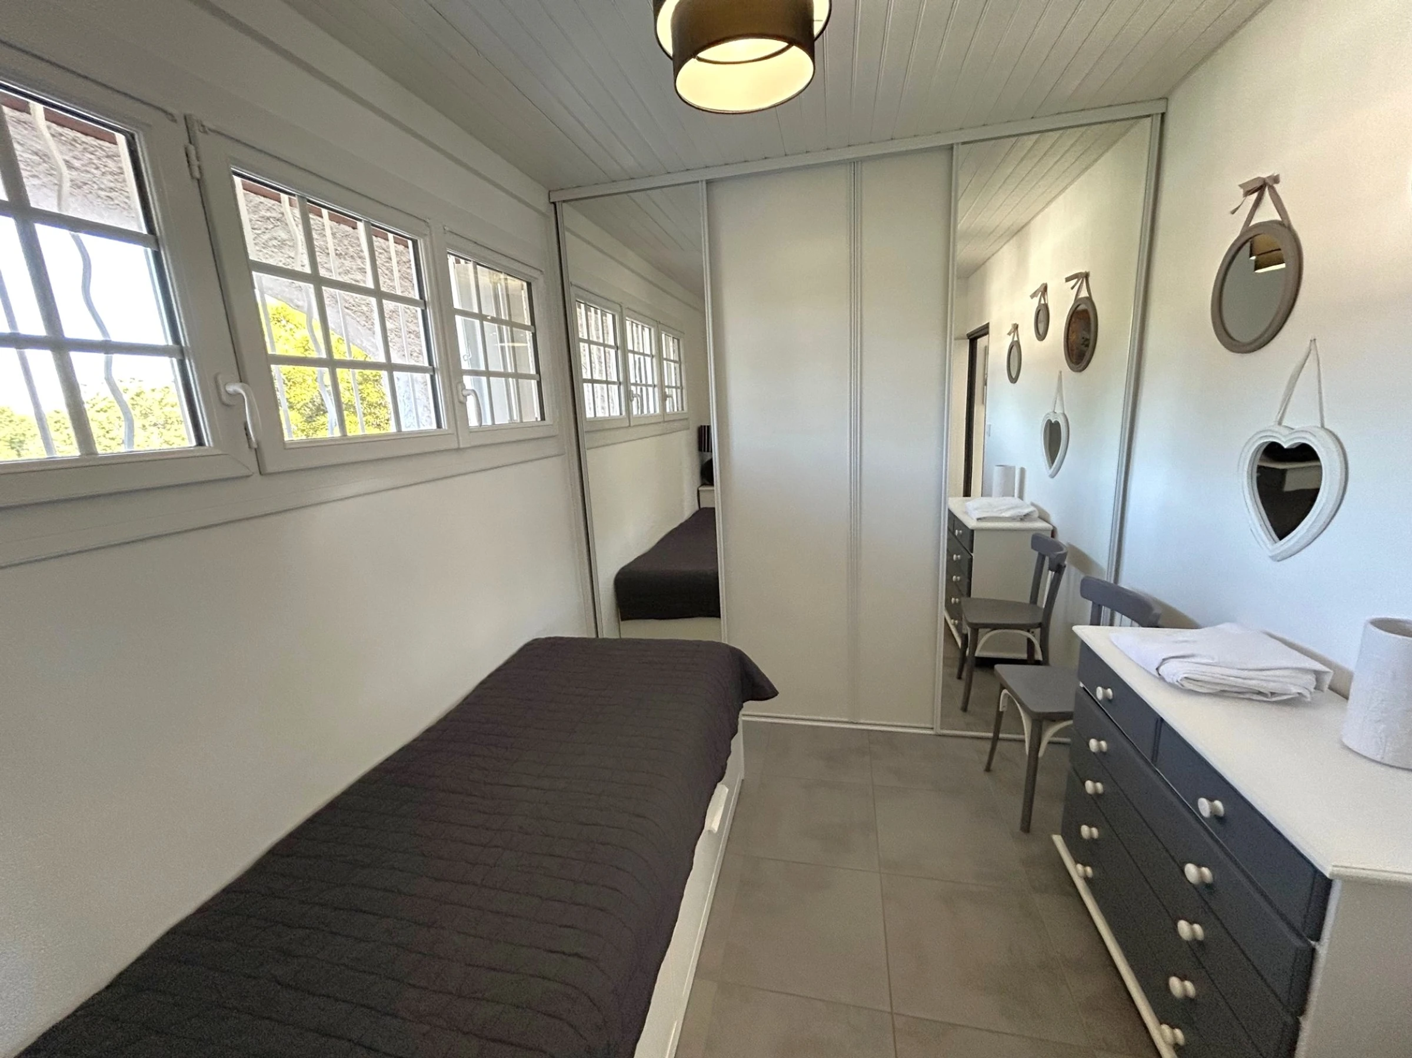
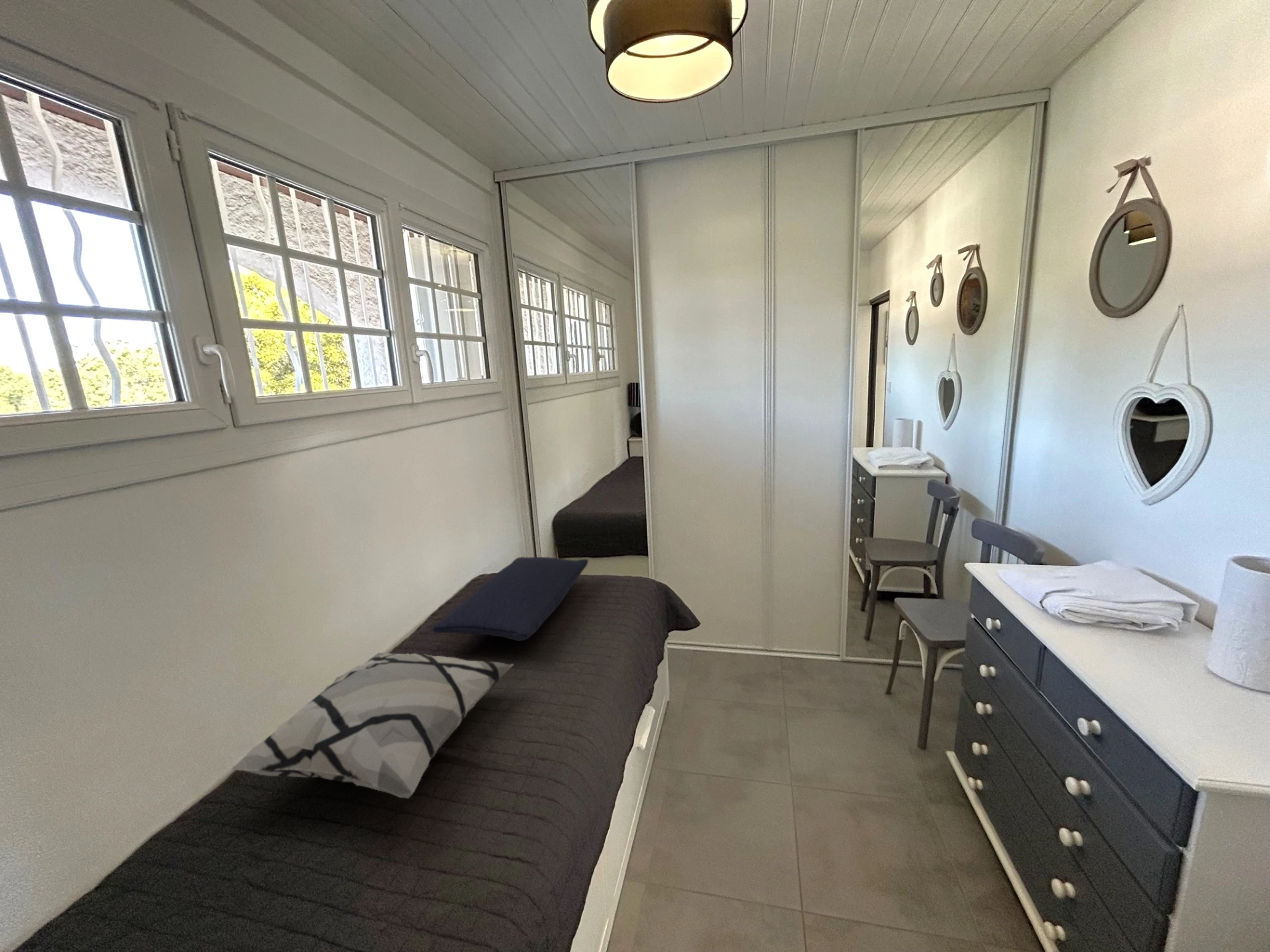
+ pillow (521, 593)
+ decorative pillow (390, 710)
